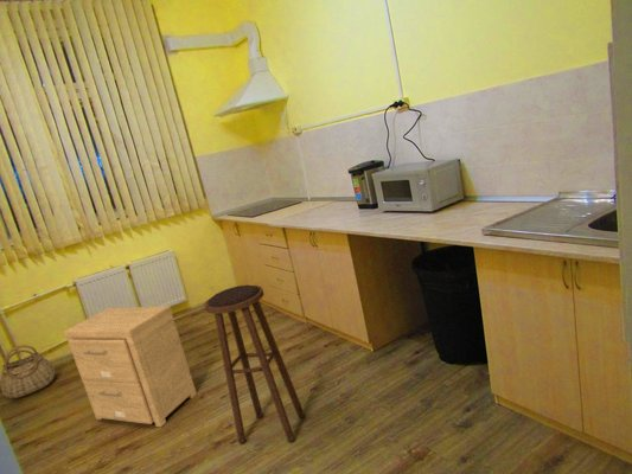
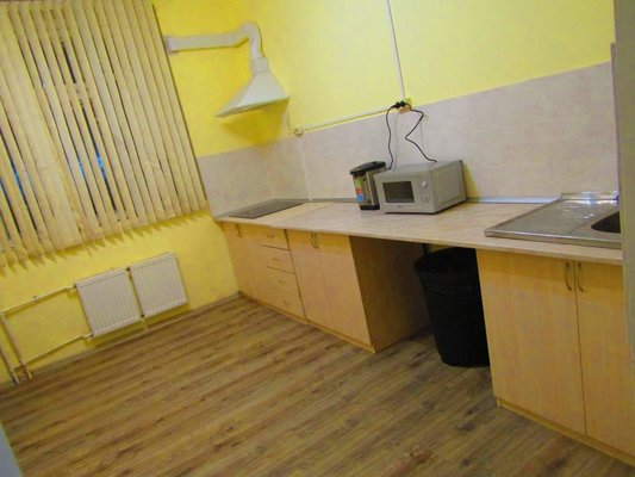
- stool (249, 365)
- side table (128, 365)
- basket (24, 369)
